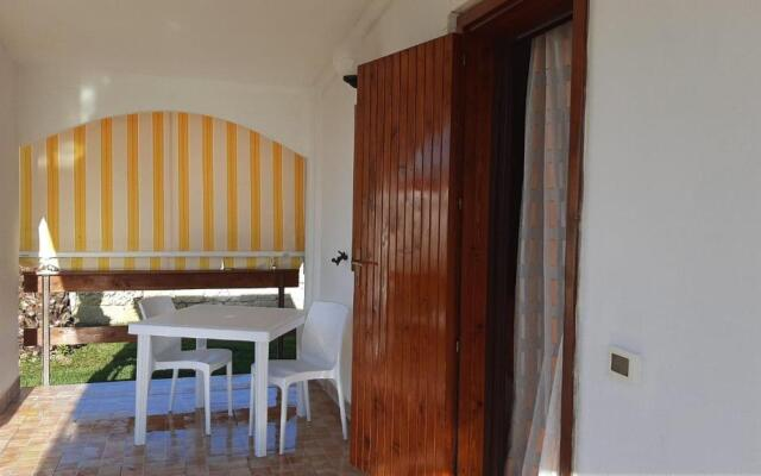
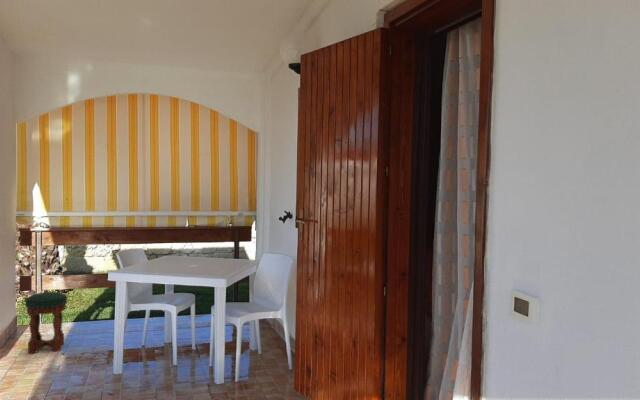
+ stool (39, 320)
